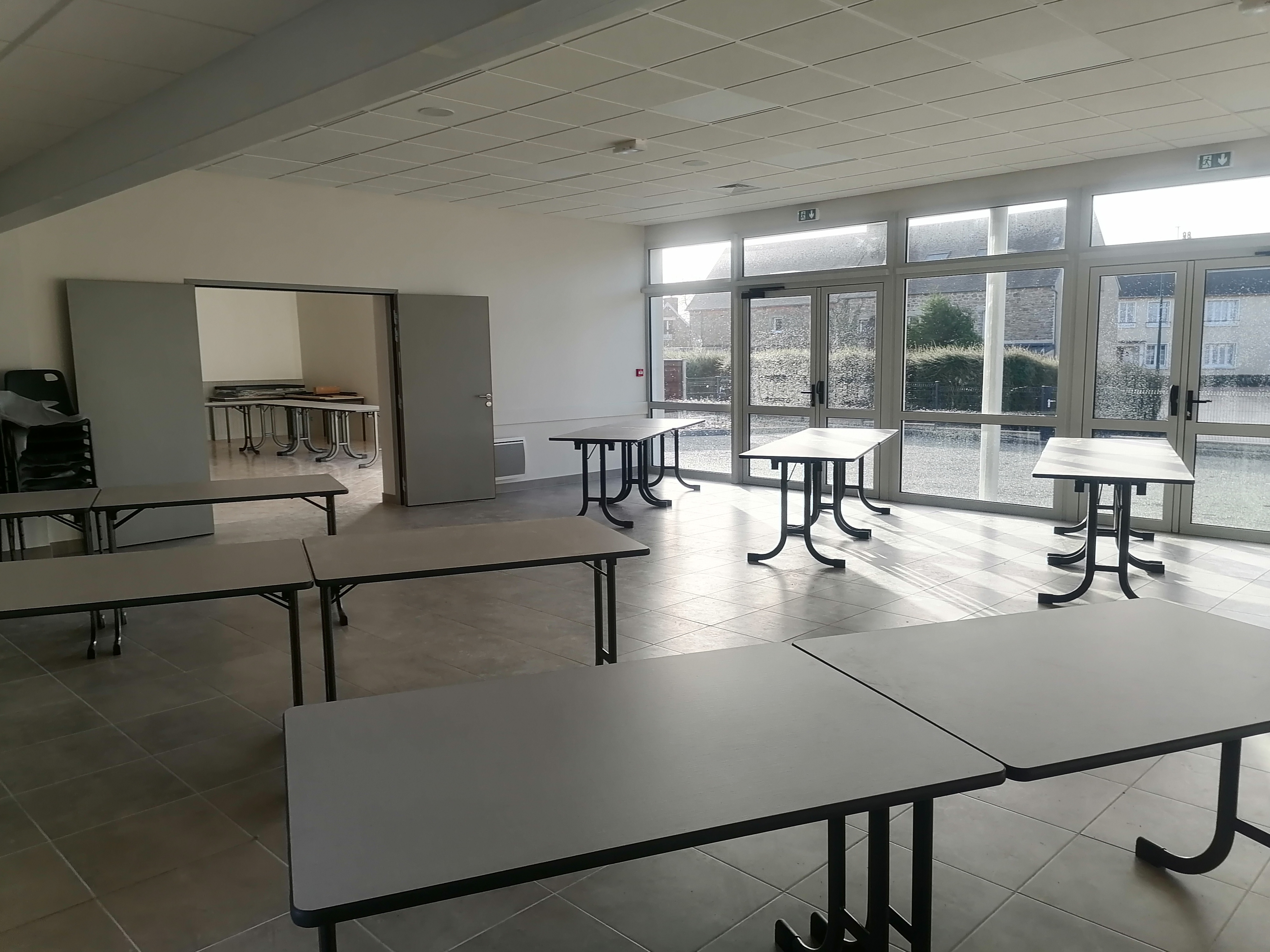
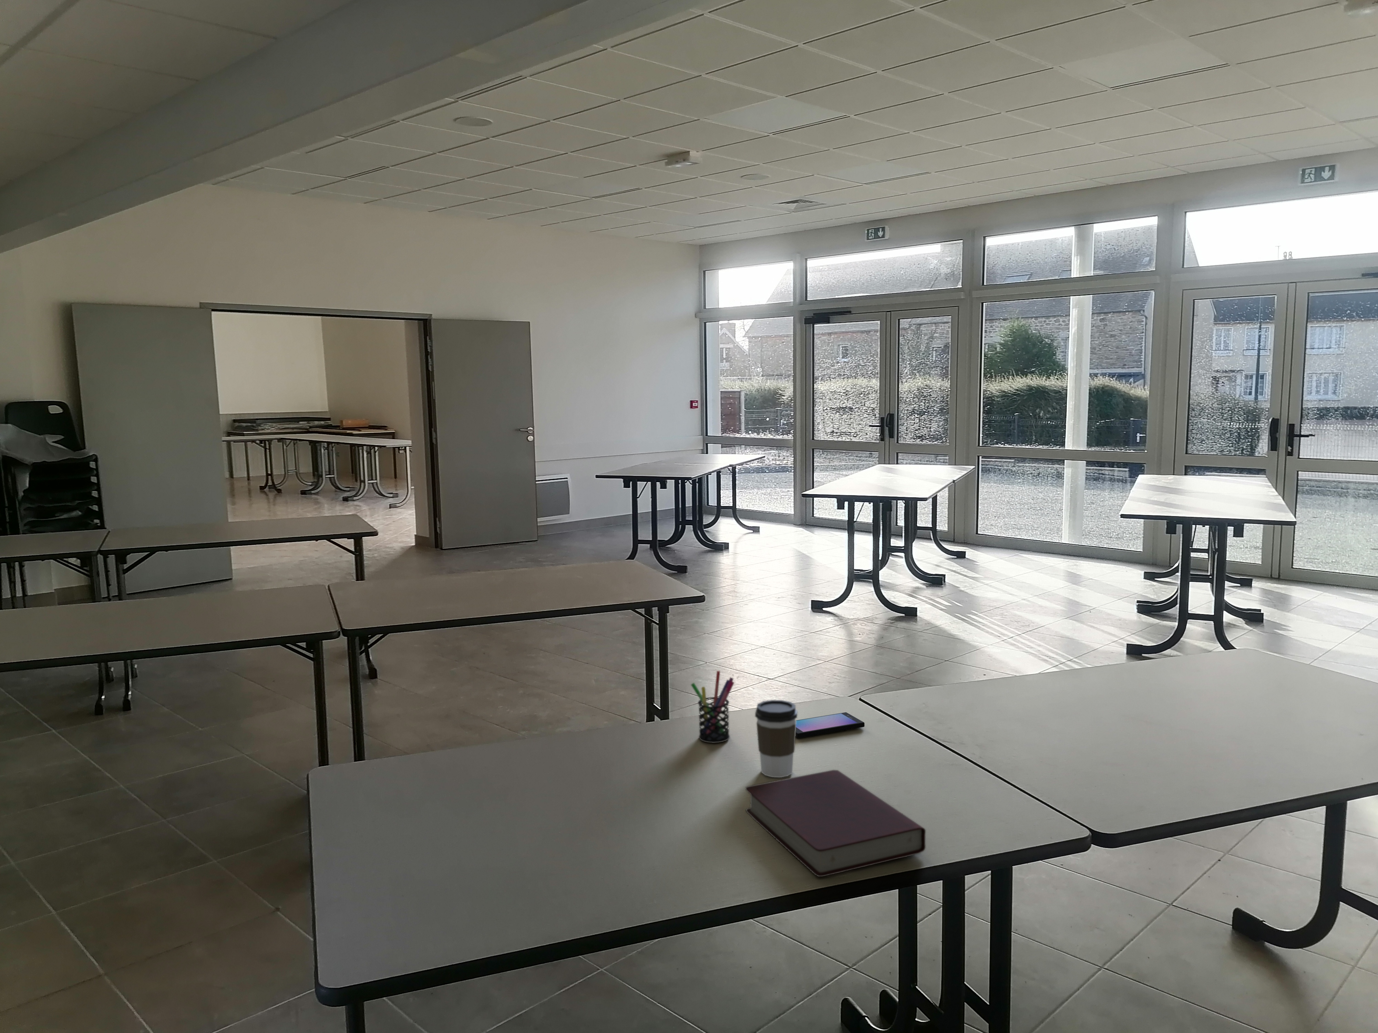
+ pen holder (711, 705)
+ smartphone (822, 725)
+ book (830, 818)
+ coffee cup (777, 739)
